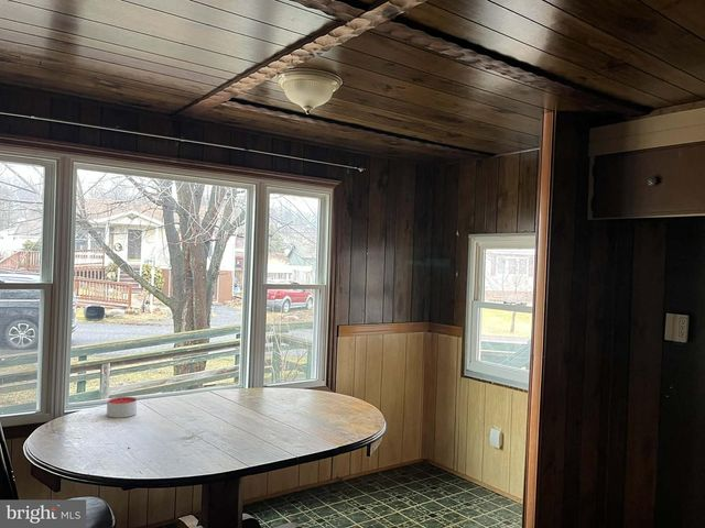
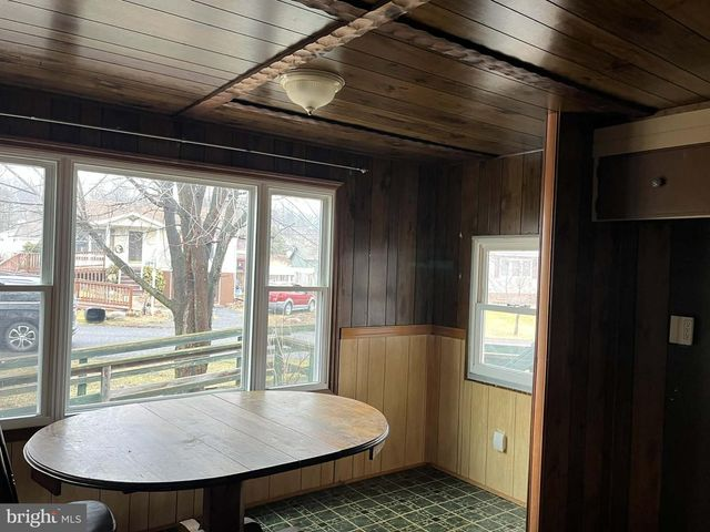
- candle (121, 406)
